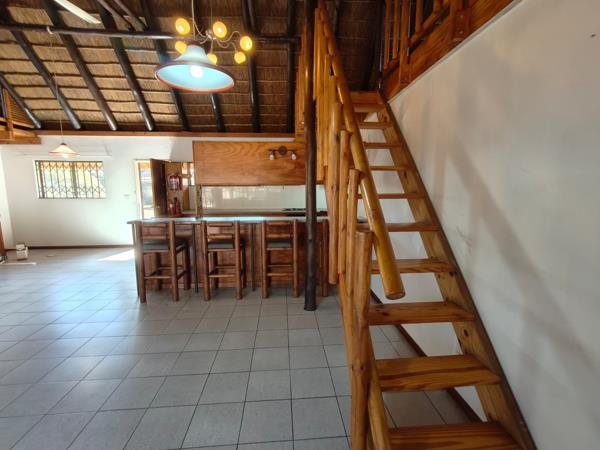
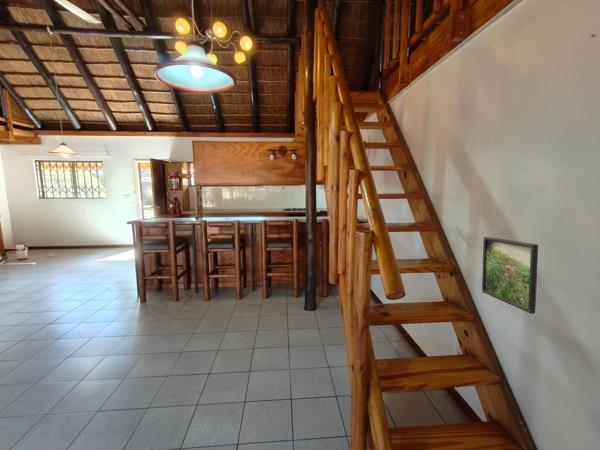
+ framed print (506, 271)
